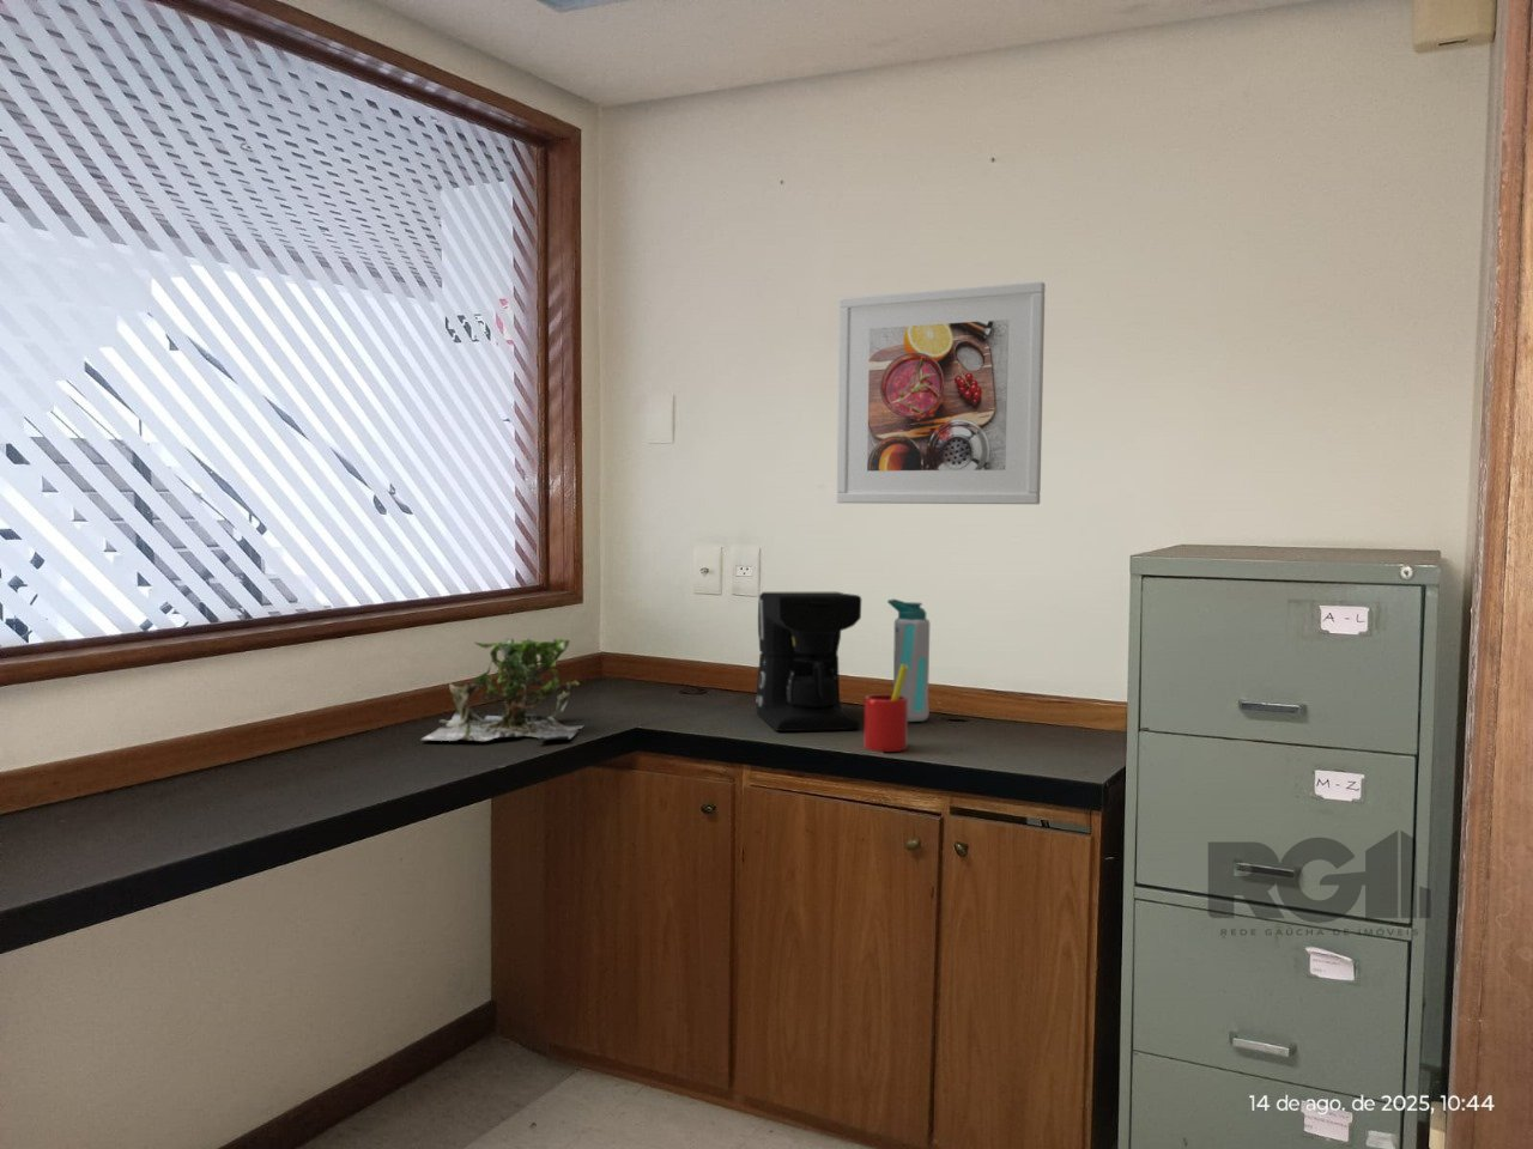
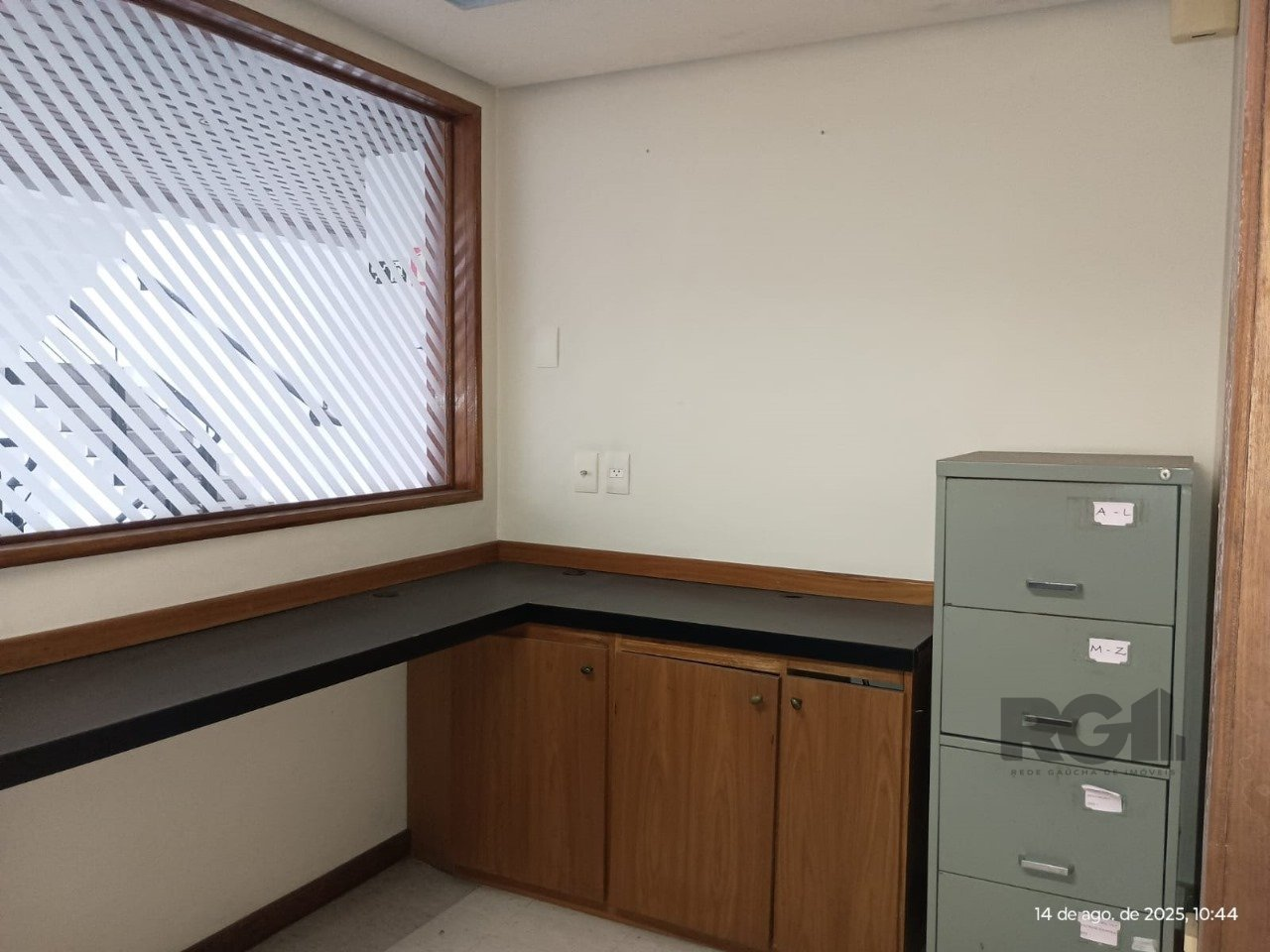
- plant (511, 684)
- water bottle (908, 659)
- straw (888, 705)
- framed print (935, 397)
- coffee maker (806, 657)
